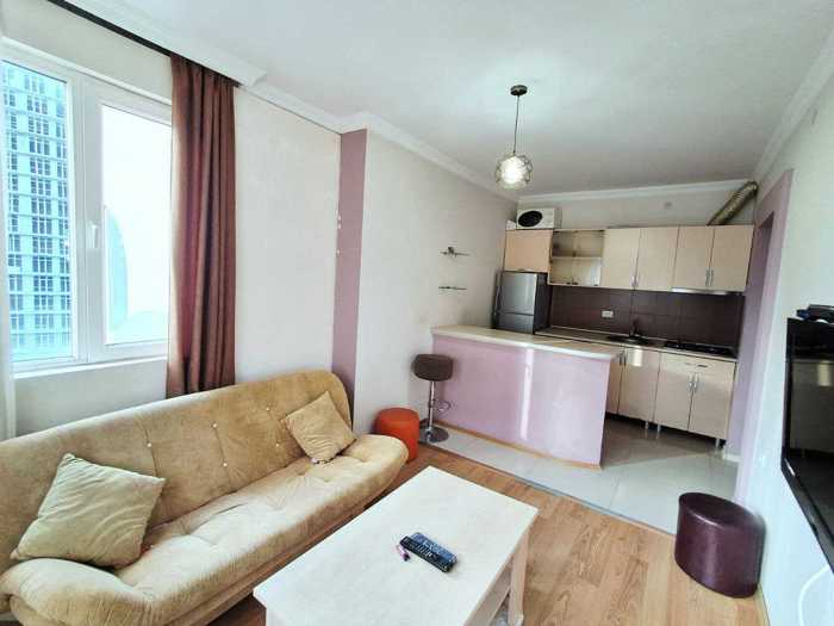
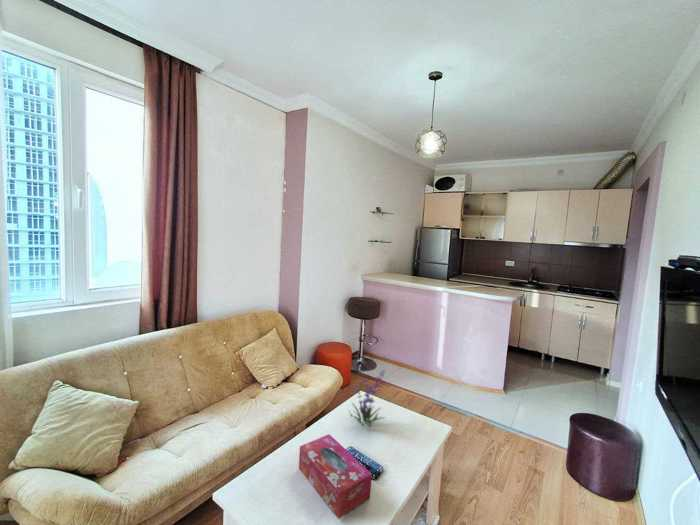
+ plant (367, 396)
+ tissue box (333, 470)
